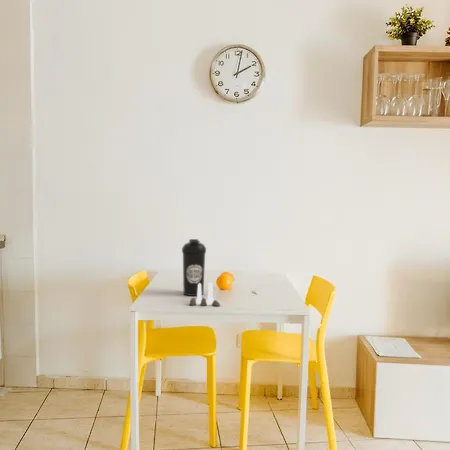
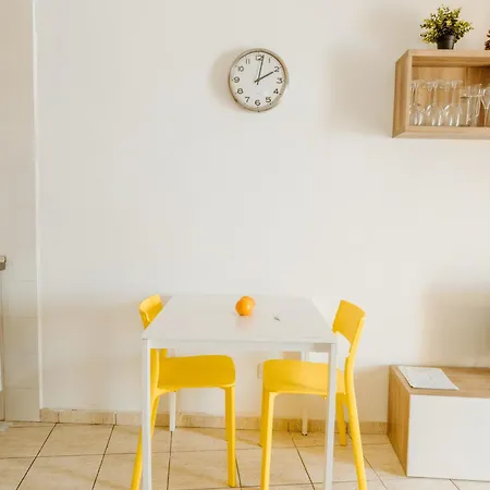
- water bottle (193, 266)
- salt and pepper shaker set (208, 293)
